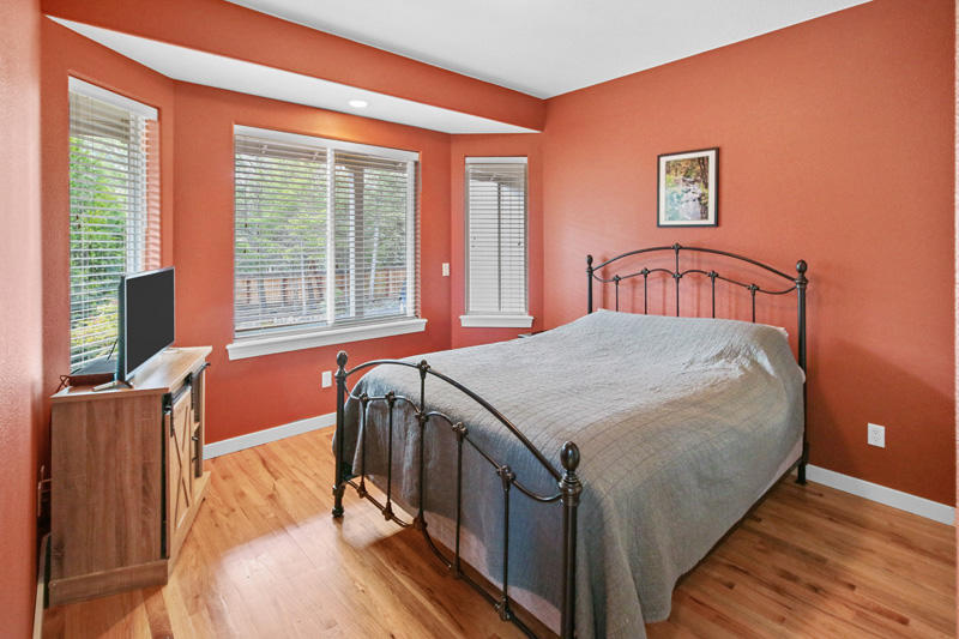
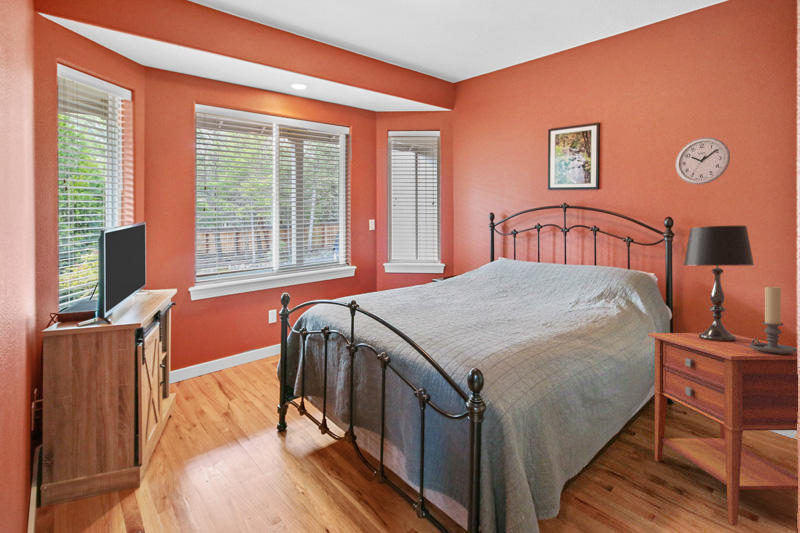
+ candle holder (769, 318)
+ table lamp (717, 283)
+ wall clock (701, 161)
+ nightstand (728, 417)
